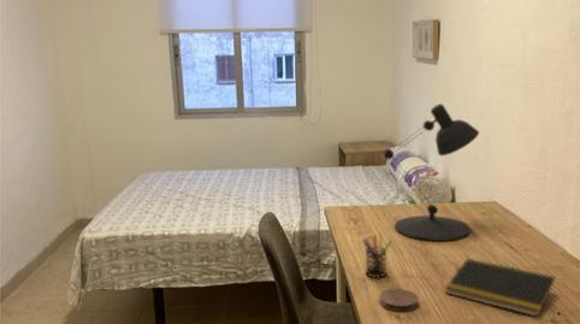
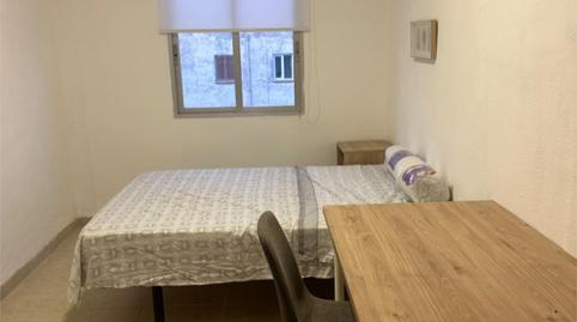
- notepad (498, 284)
- pen holder (378, 253)
- desk lamp (439, 154)
- coaster (398, 299)
